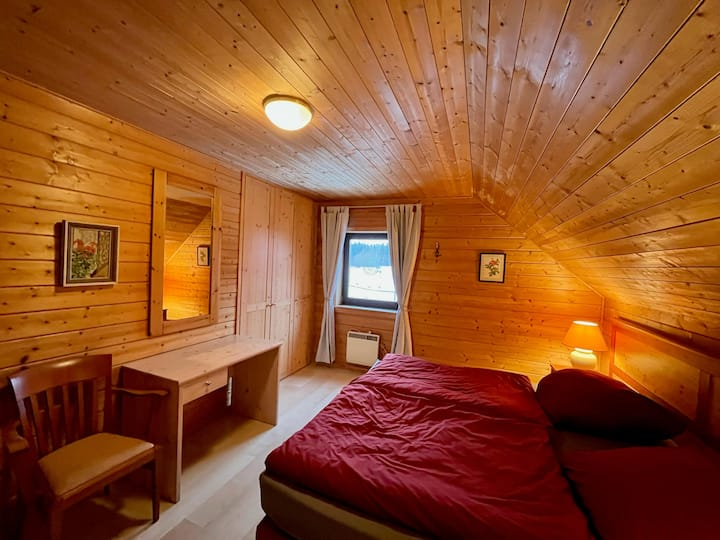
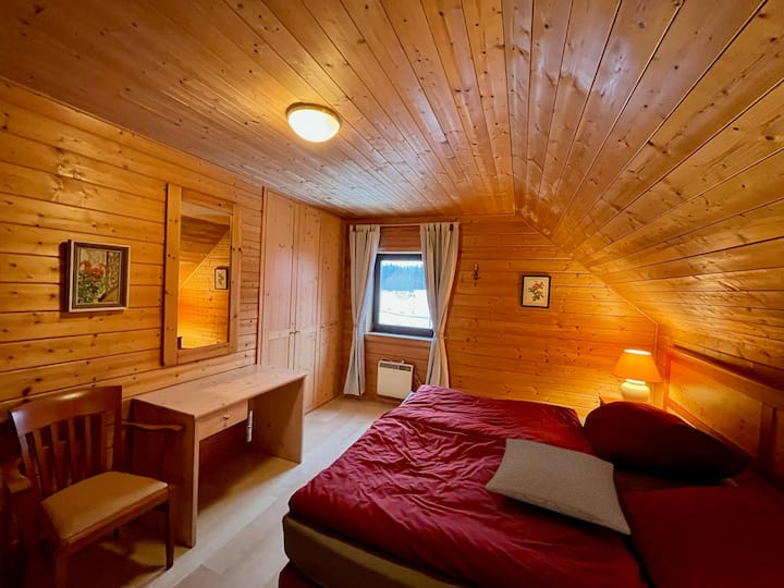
+ pillow (554, 475)
